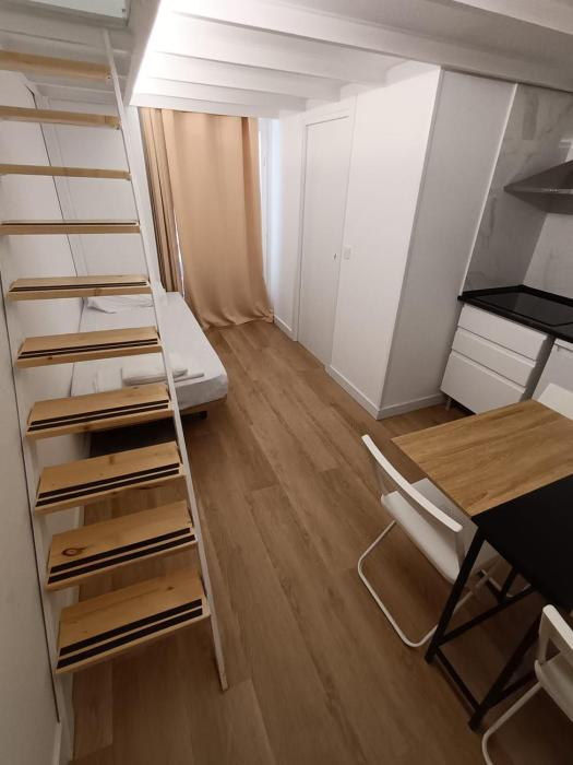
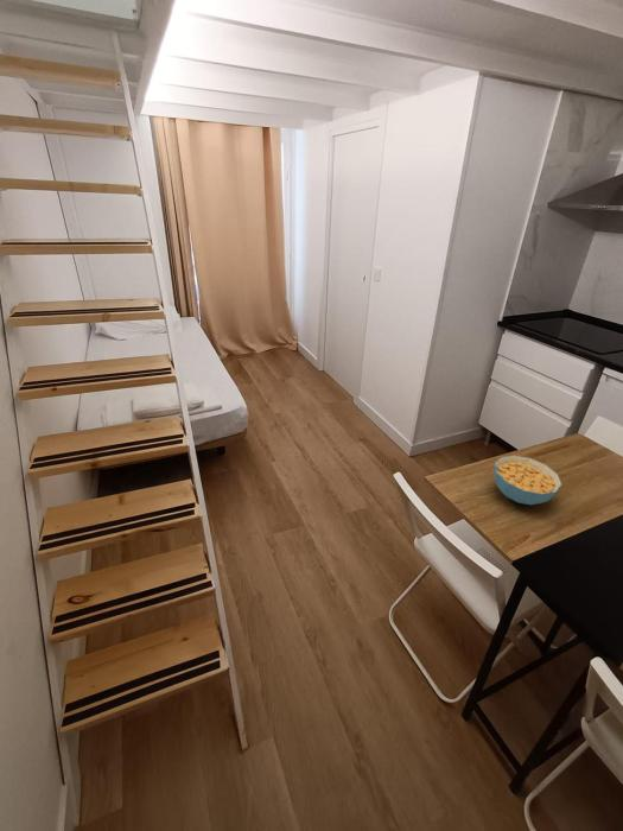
+ cereal bowl (522, 484)
